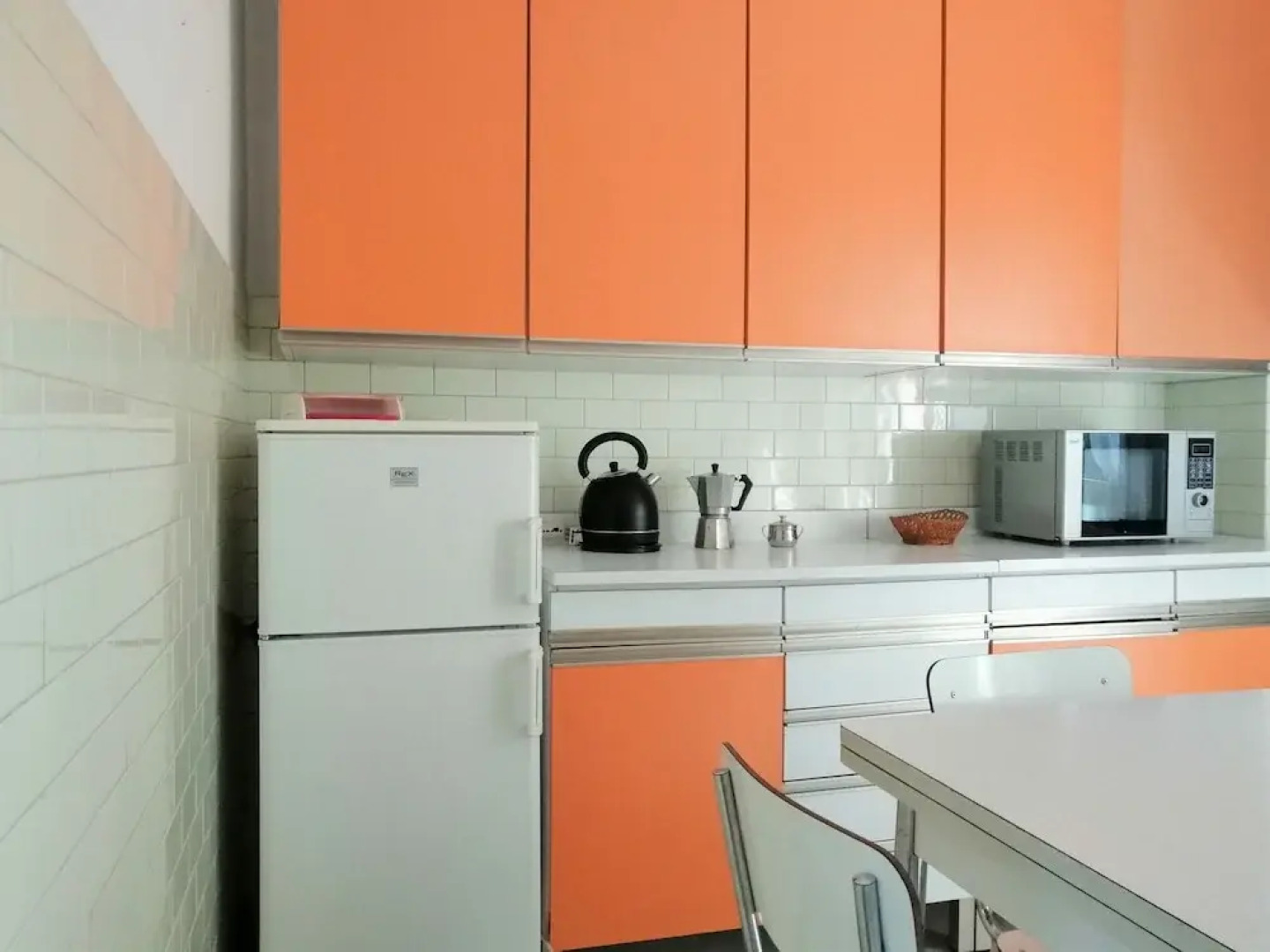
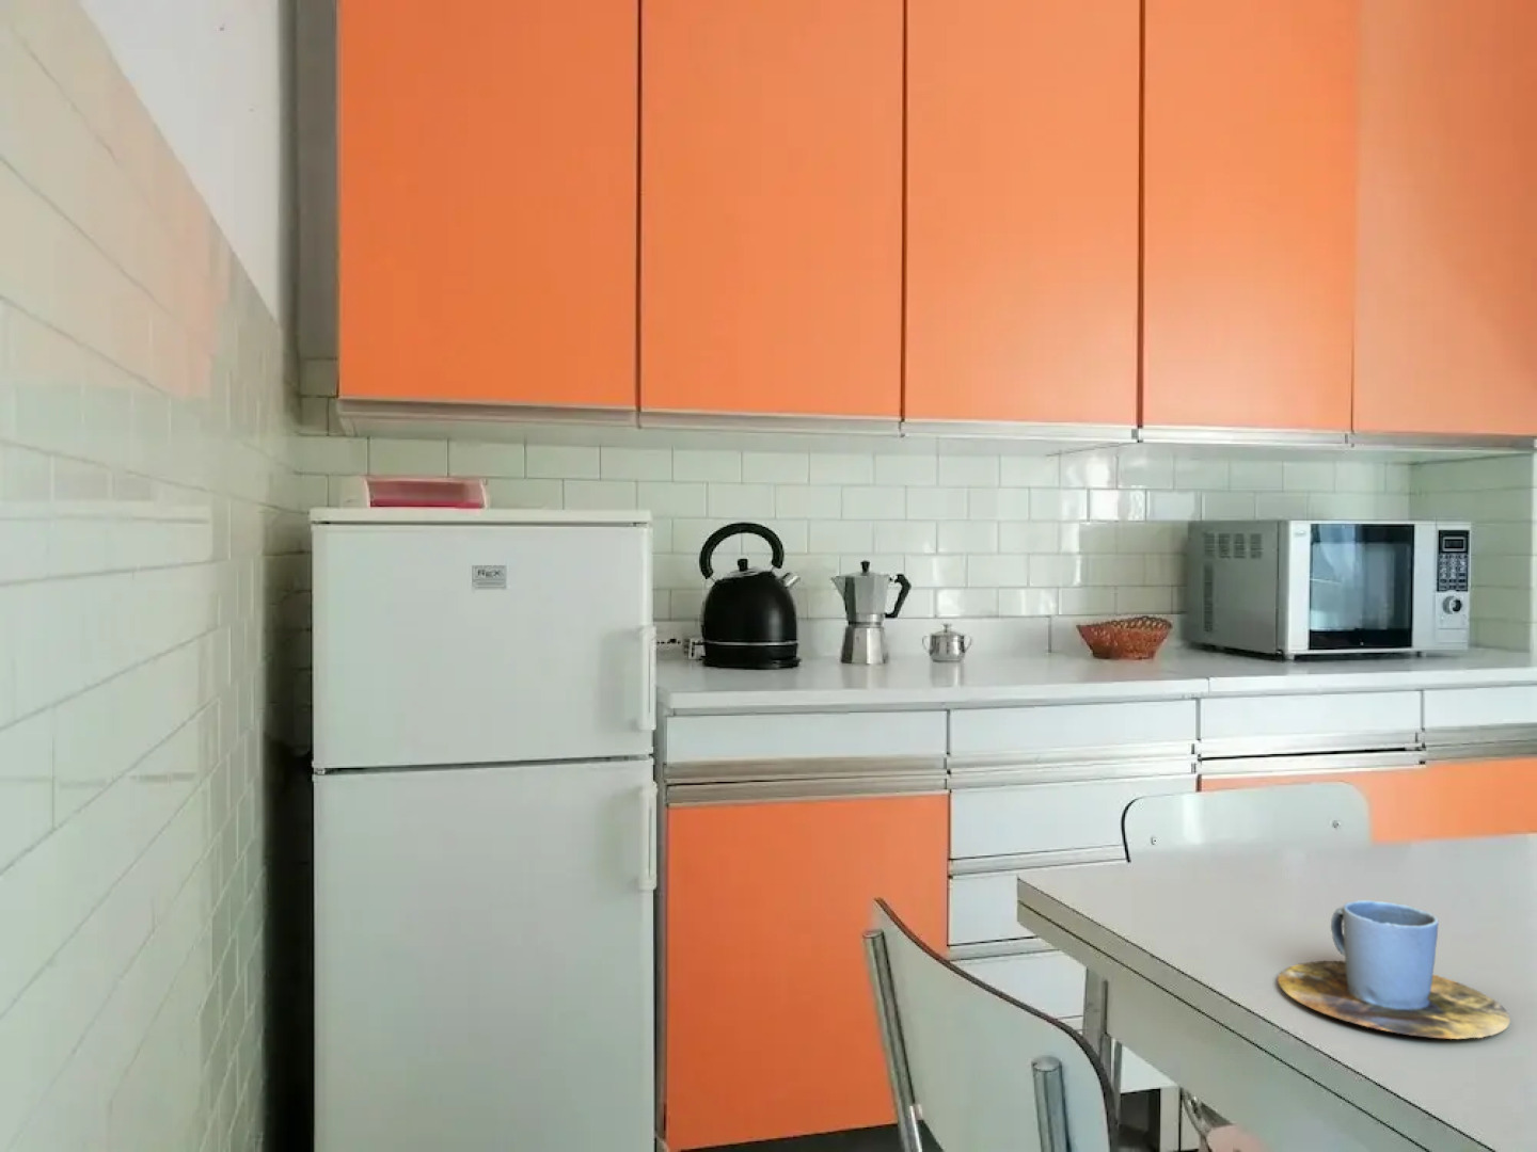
+ cup (1389, 955)
